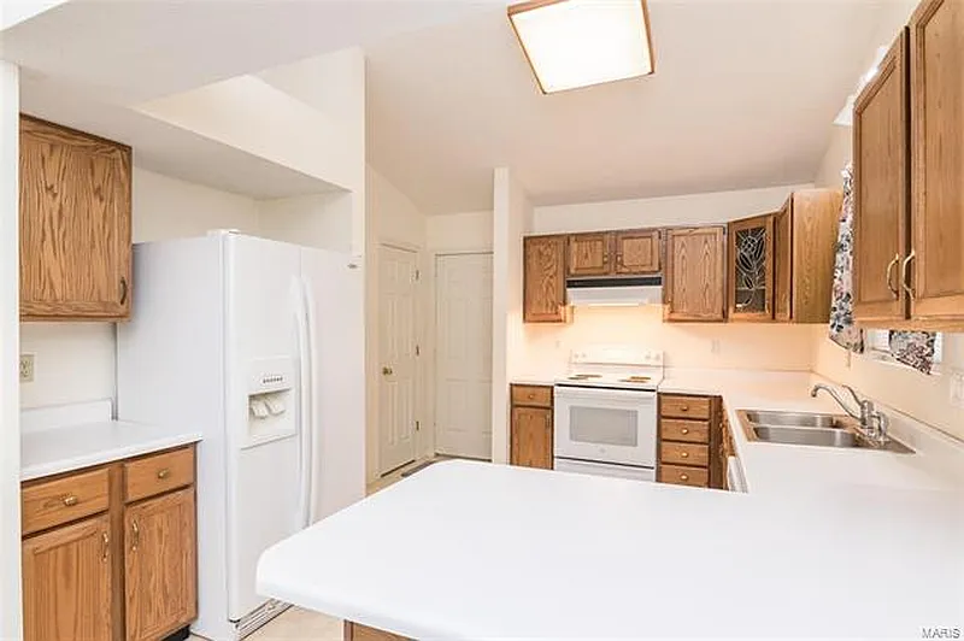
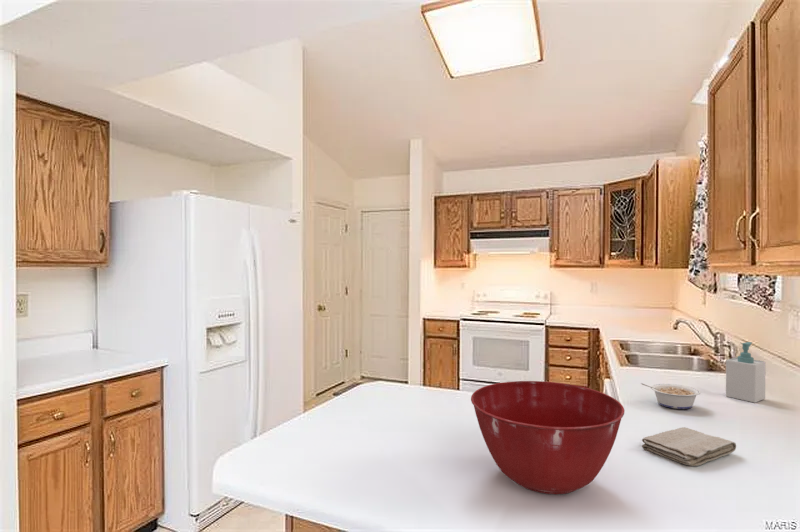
+ washcloth (687, 444)
+ soap bottle (745, 370)
+ legume (673, 395)
+ mixing bowl (543, 437)
